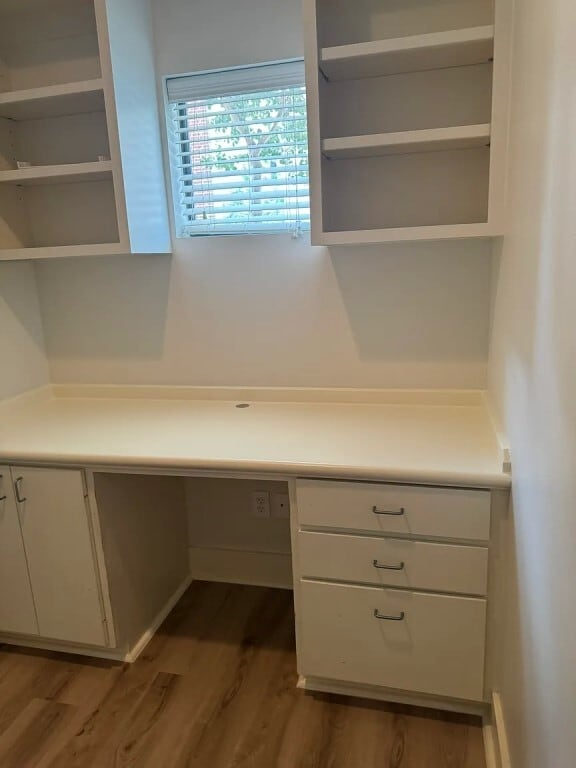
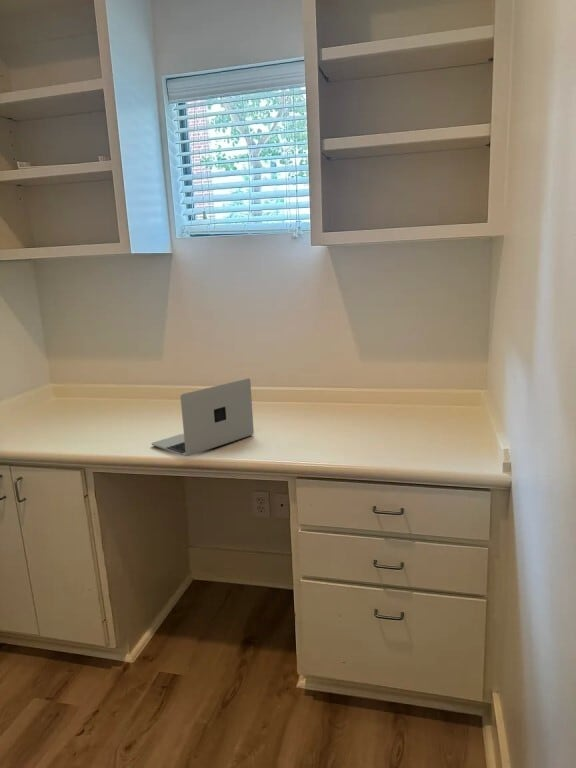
+ laptop (200, 411)
